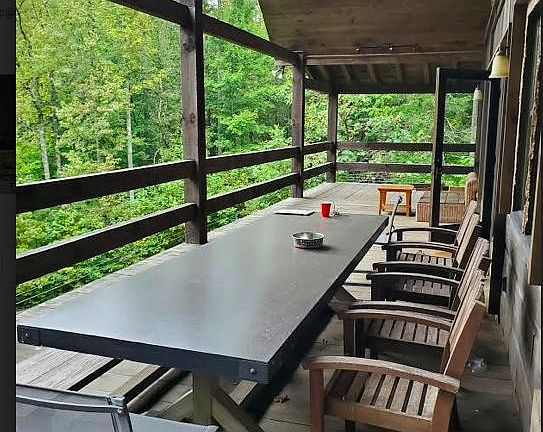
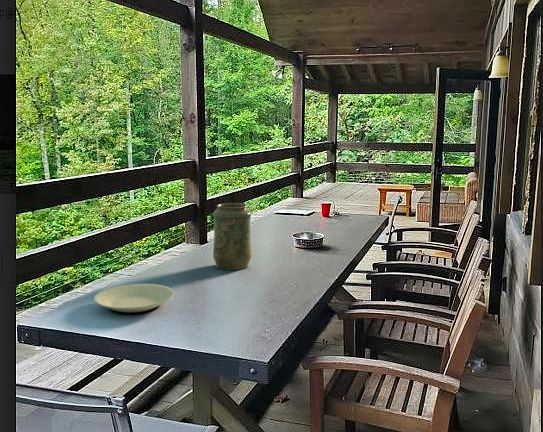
+ decorative vase (232, 235)
+ plate (135, 300)
